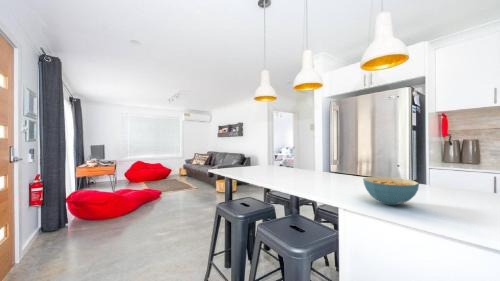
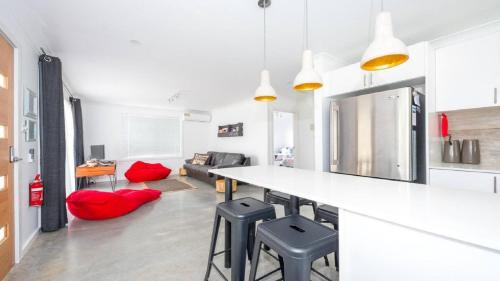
- cereal bowl (389, 191)
